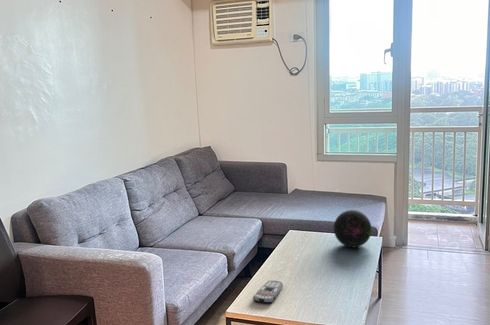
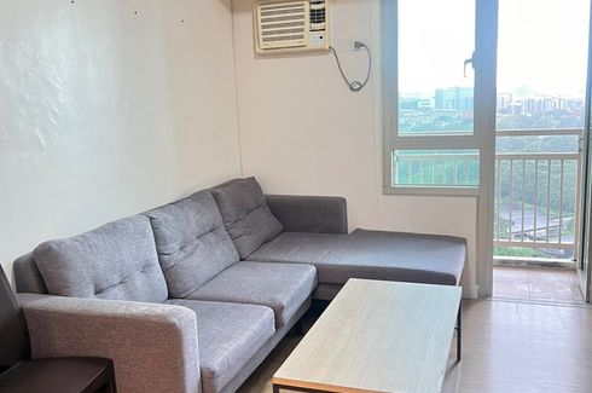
- remote control (269, 290)
- decorative orb (352, 228)
